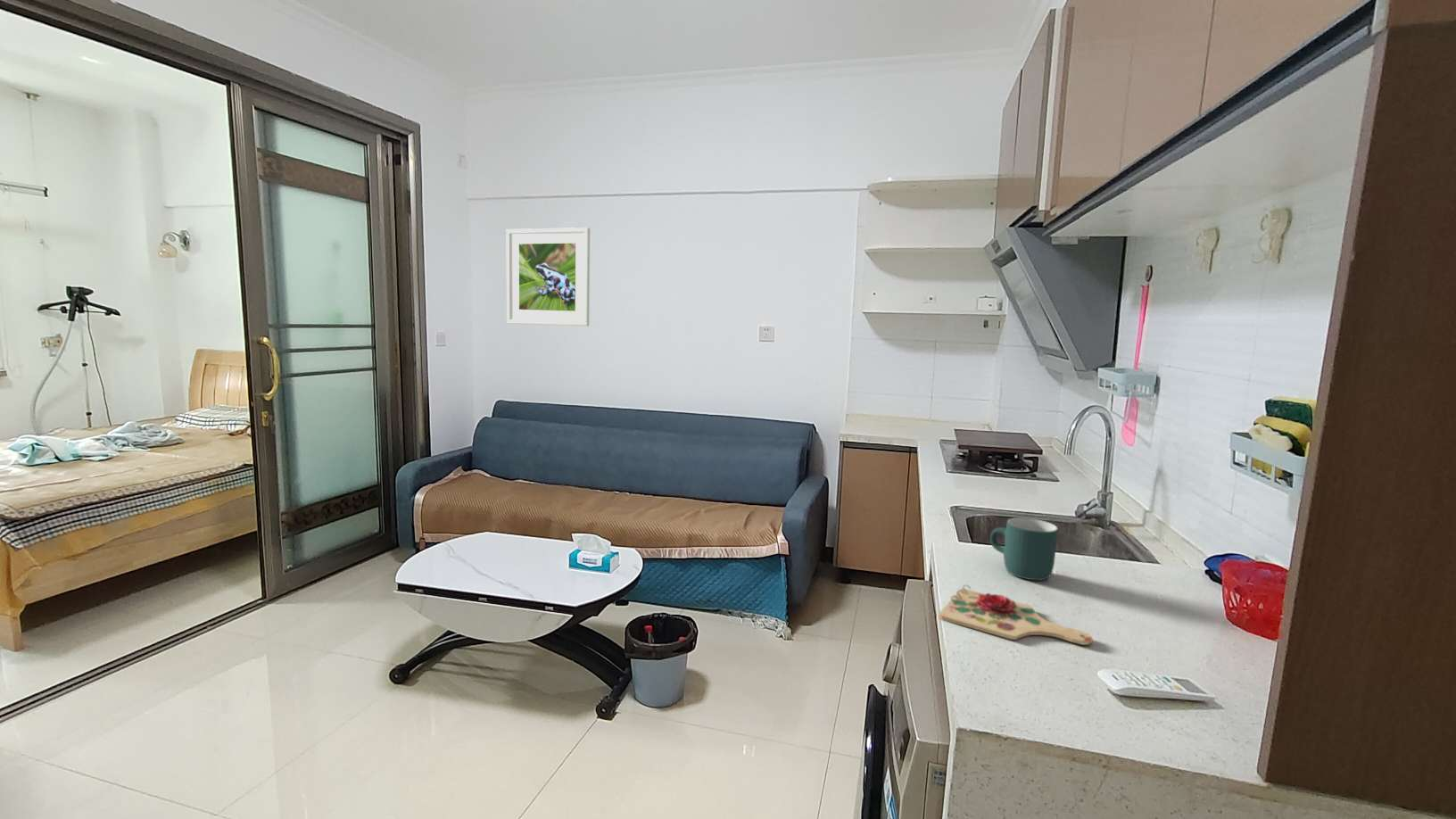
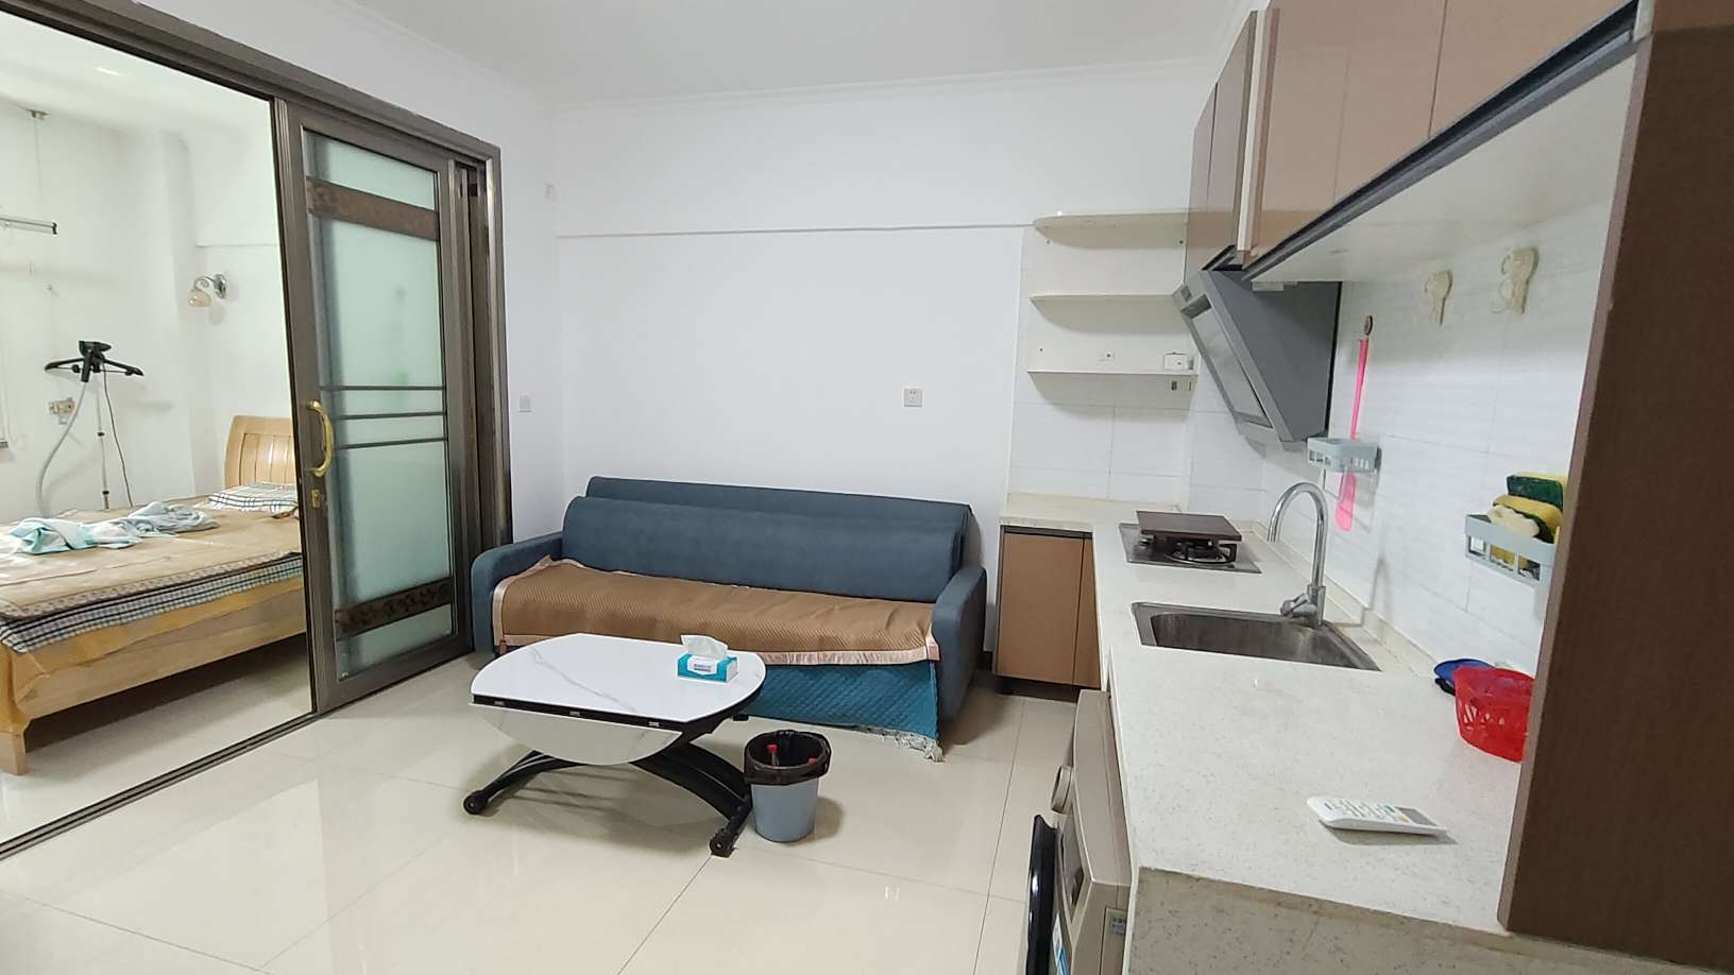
- cutting board (1017, 615)
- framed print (547, 277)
- mug (1020, 547)
